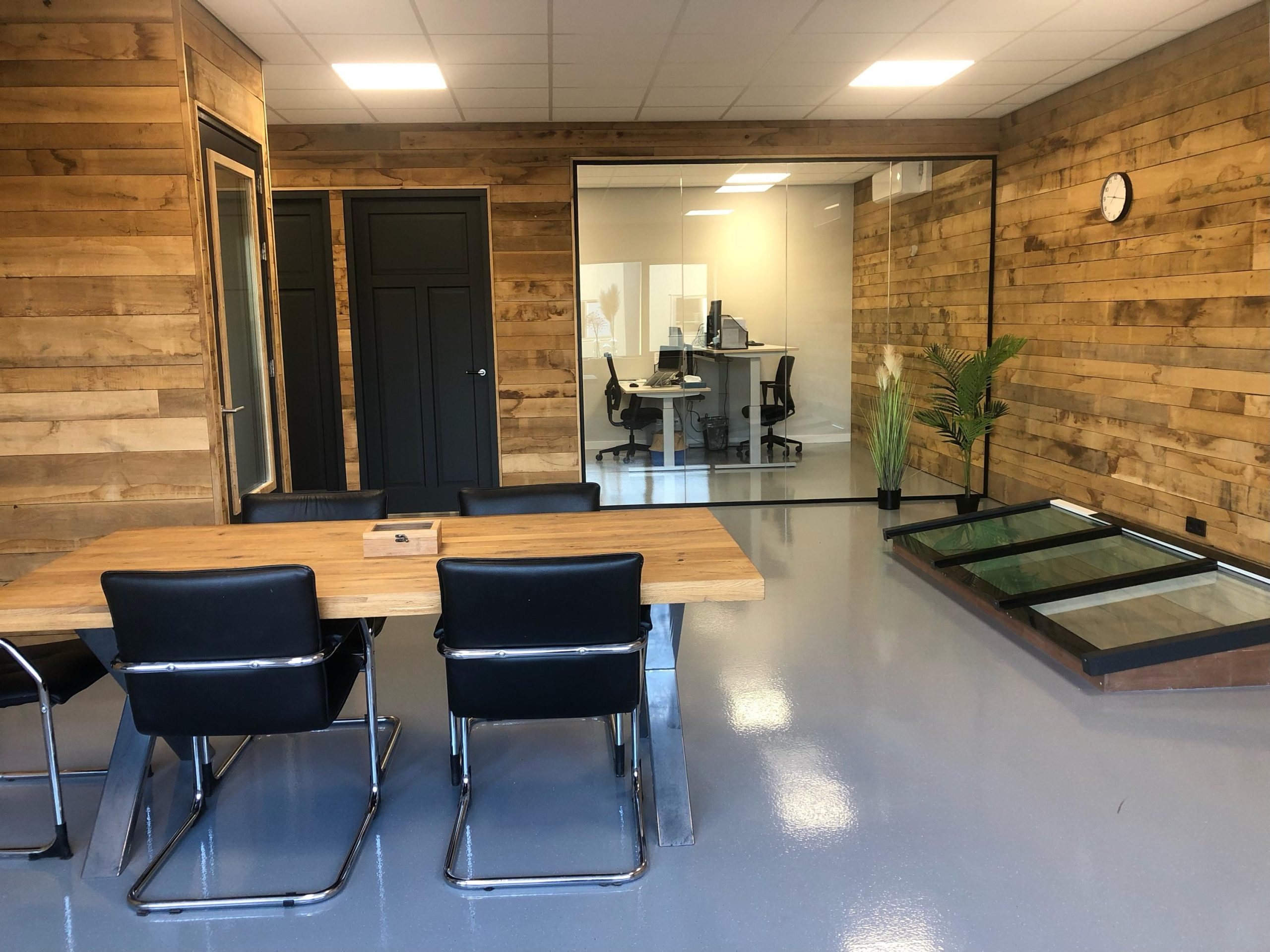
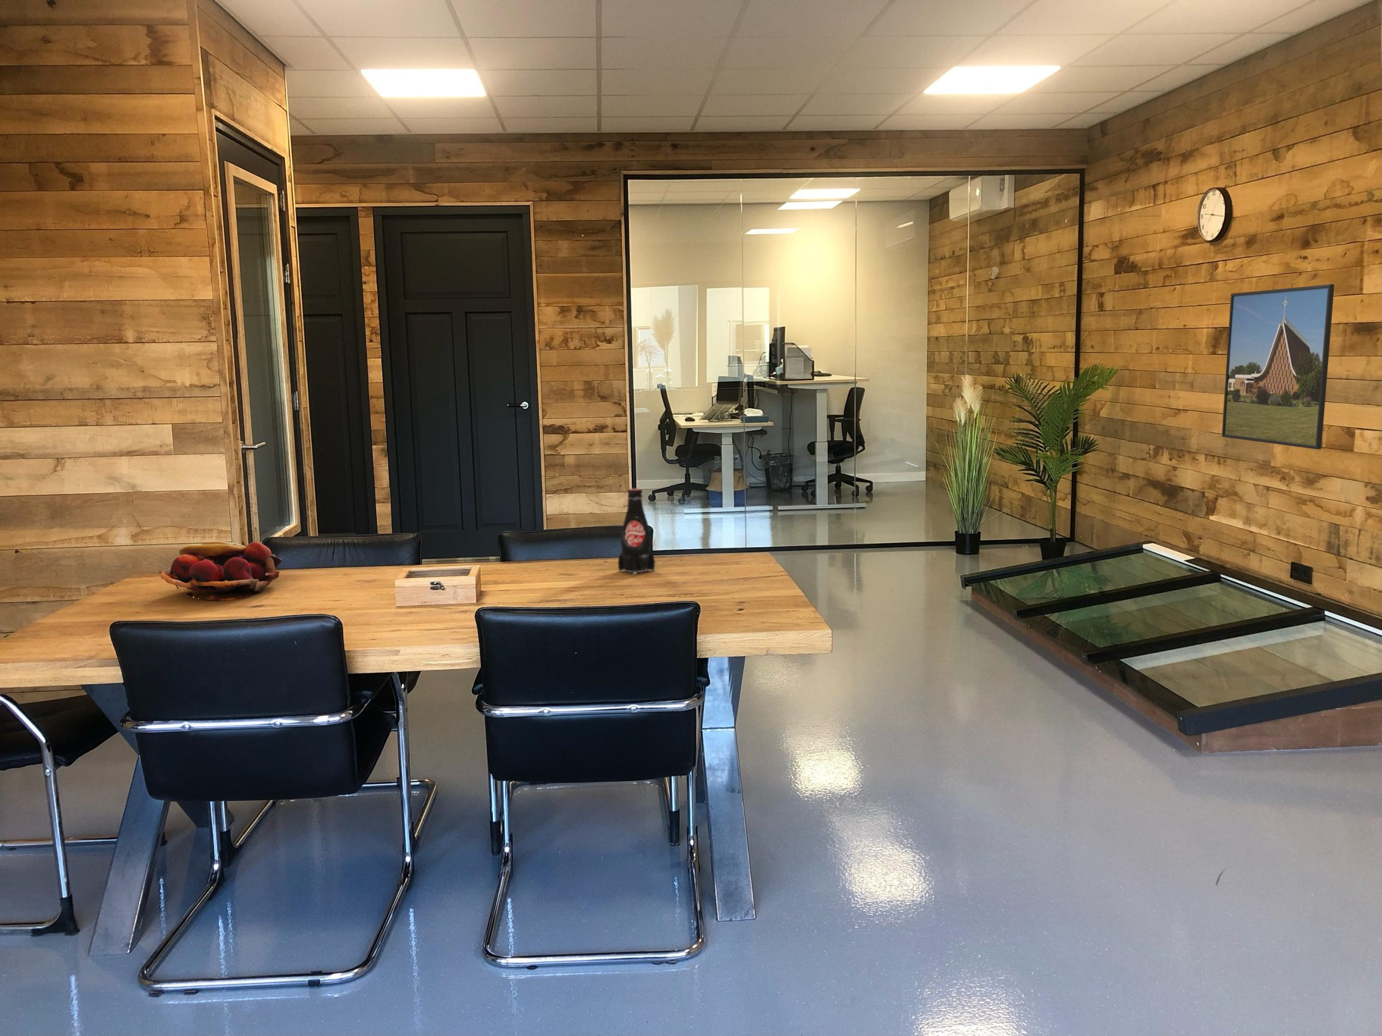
+ fruit basket (222, 568)
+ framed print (1273, 367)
+ bottle (636, 530)
